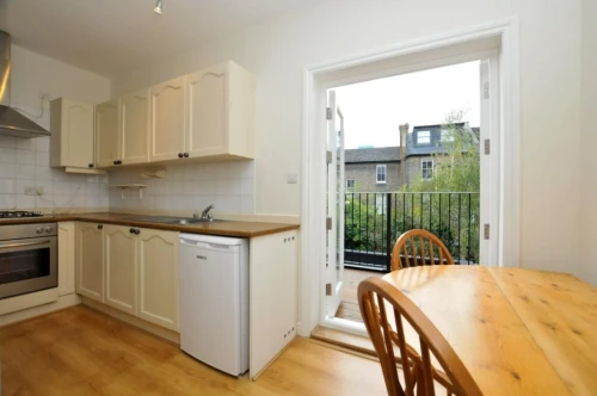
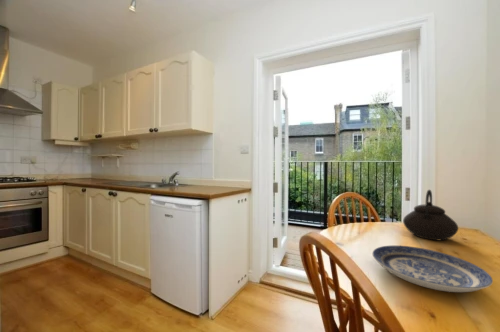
+ plate (424, 268)
+ teapot (429, 212)
